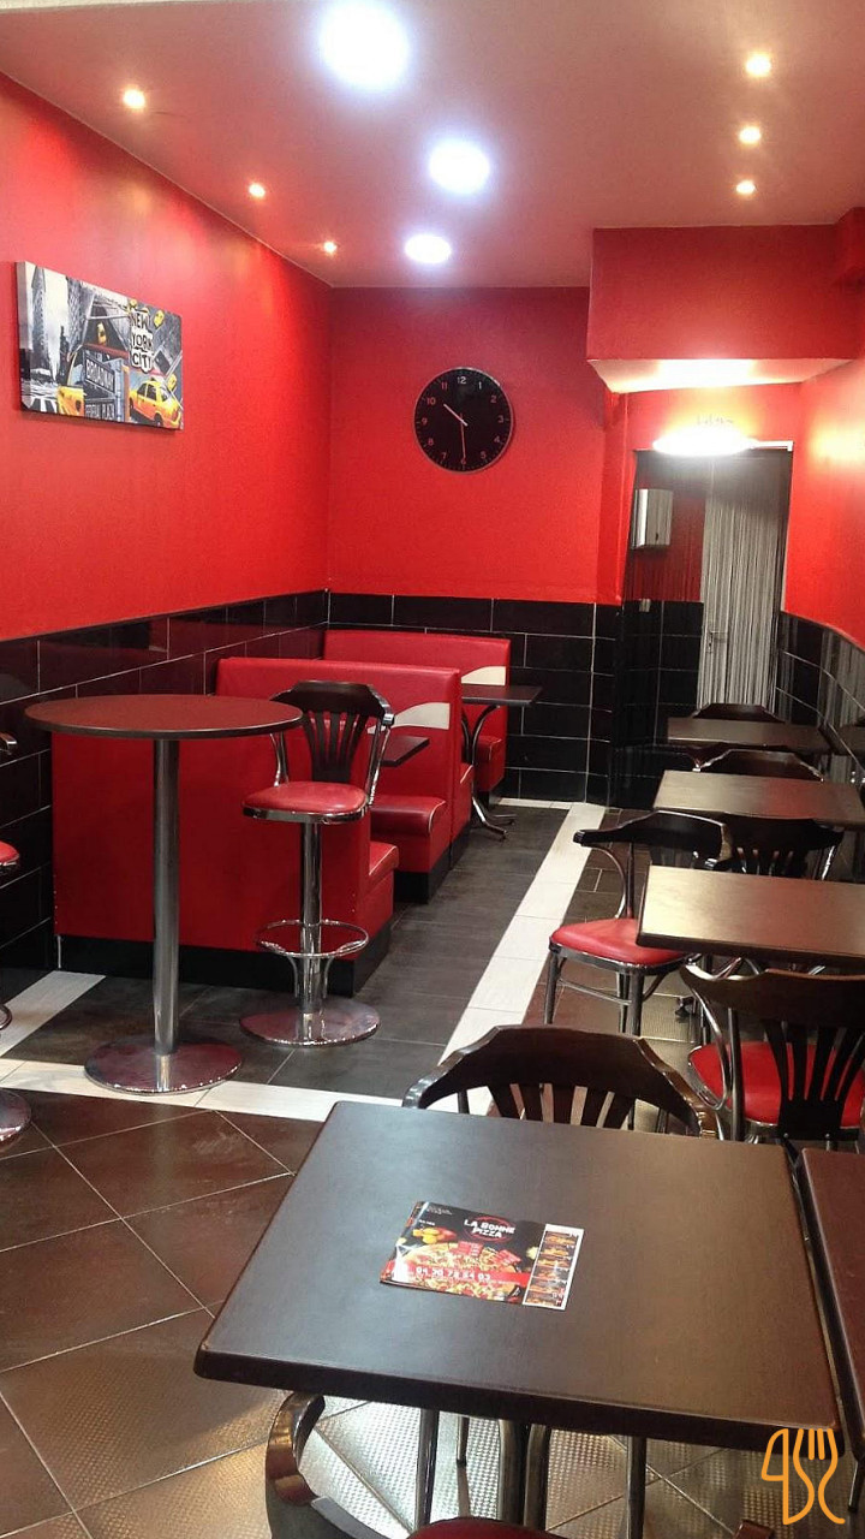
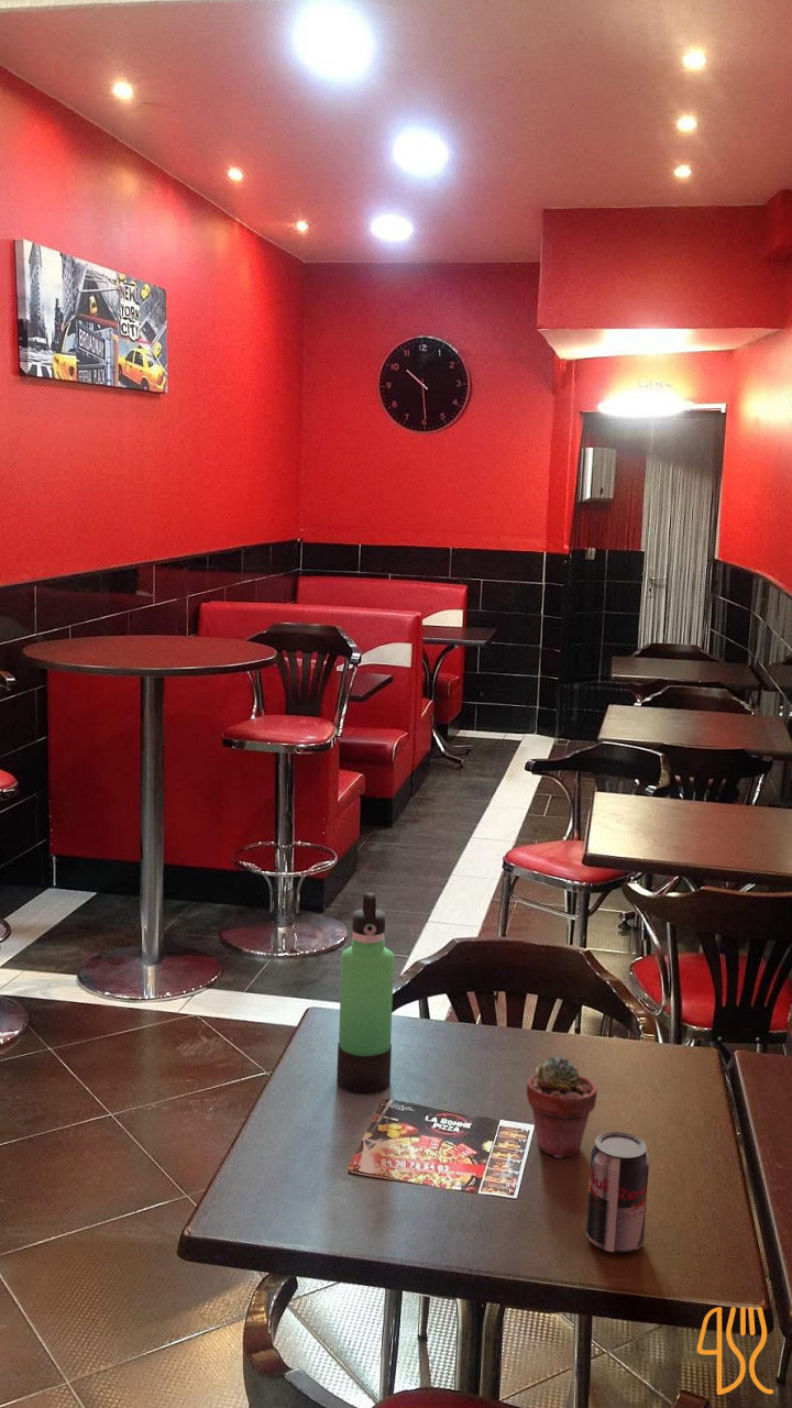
+ potted succulent (560, 1102)
+ thermos bottle (366, 988)
+ beverage can (617, 1191)
